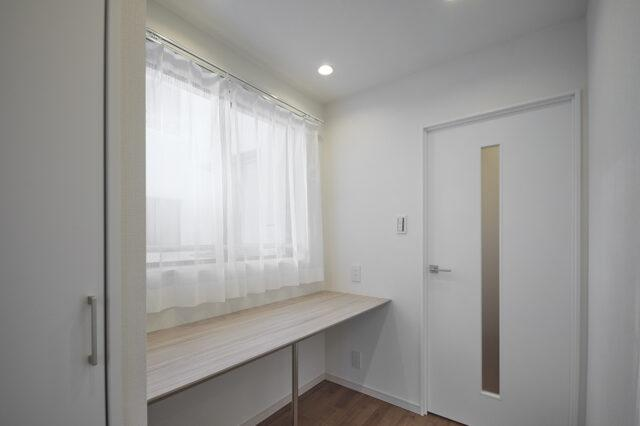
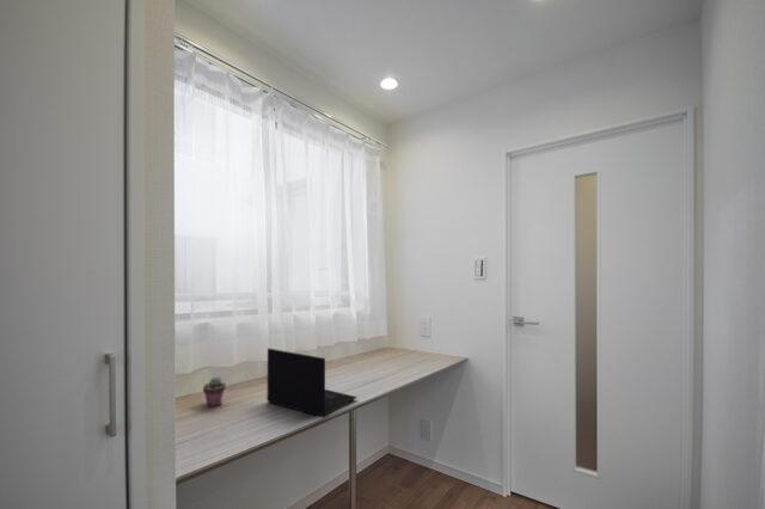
+ laptop (312, 374)
+ potted succulent (214, 390)
